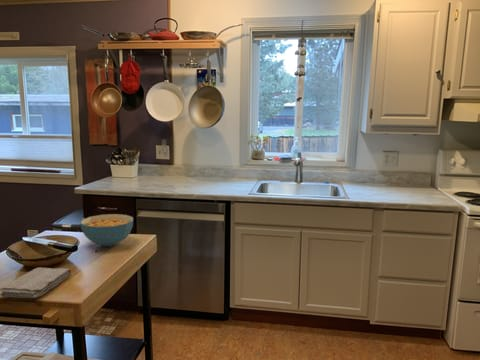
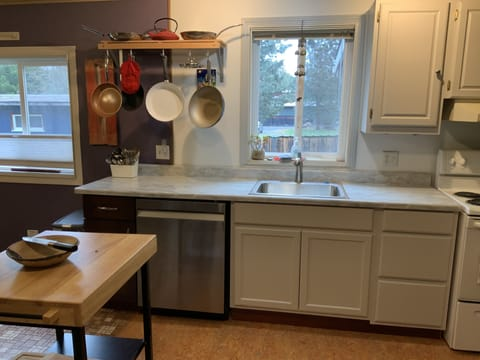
- washcloth (37, 280)
- cereal bowl (108, 232)
